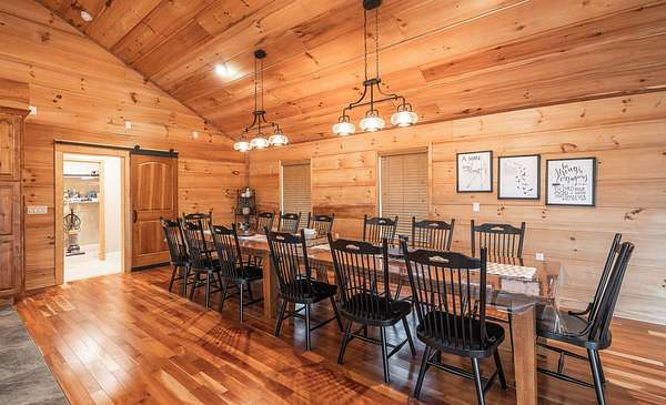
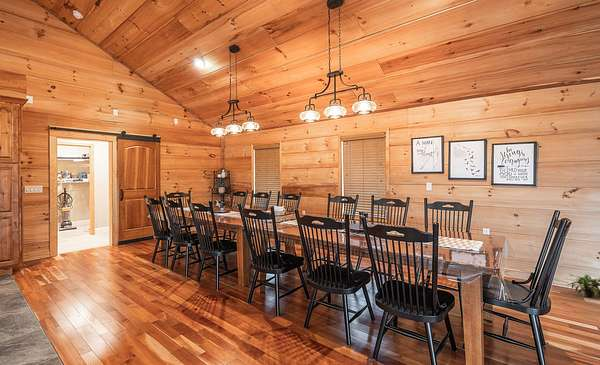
+ potted plant (586, 284)
